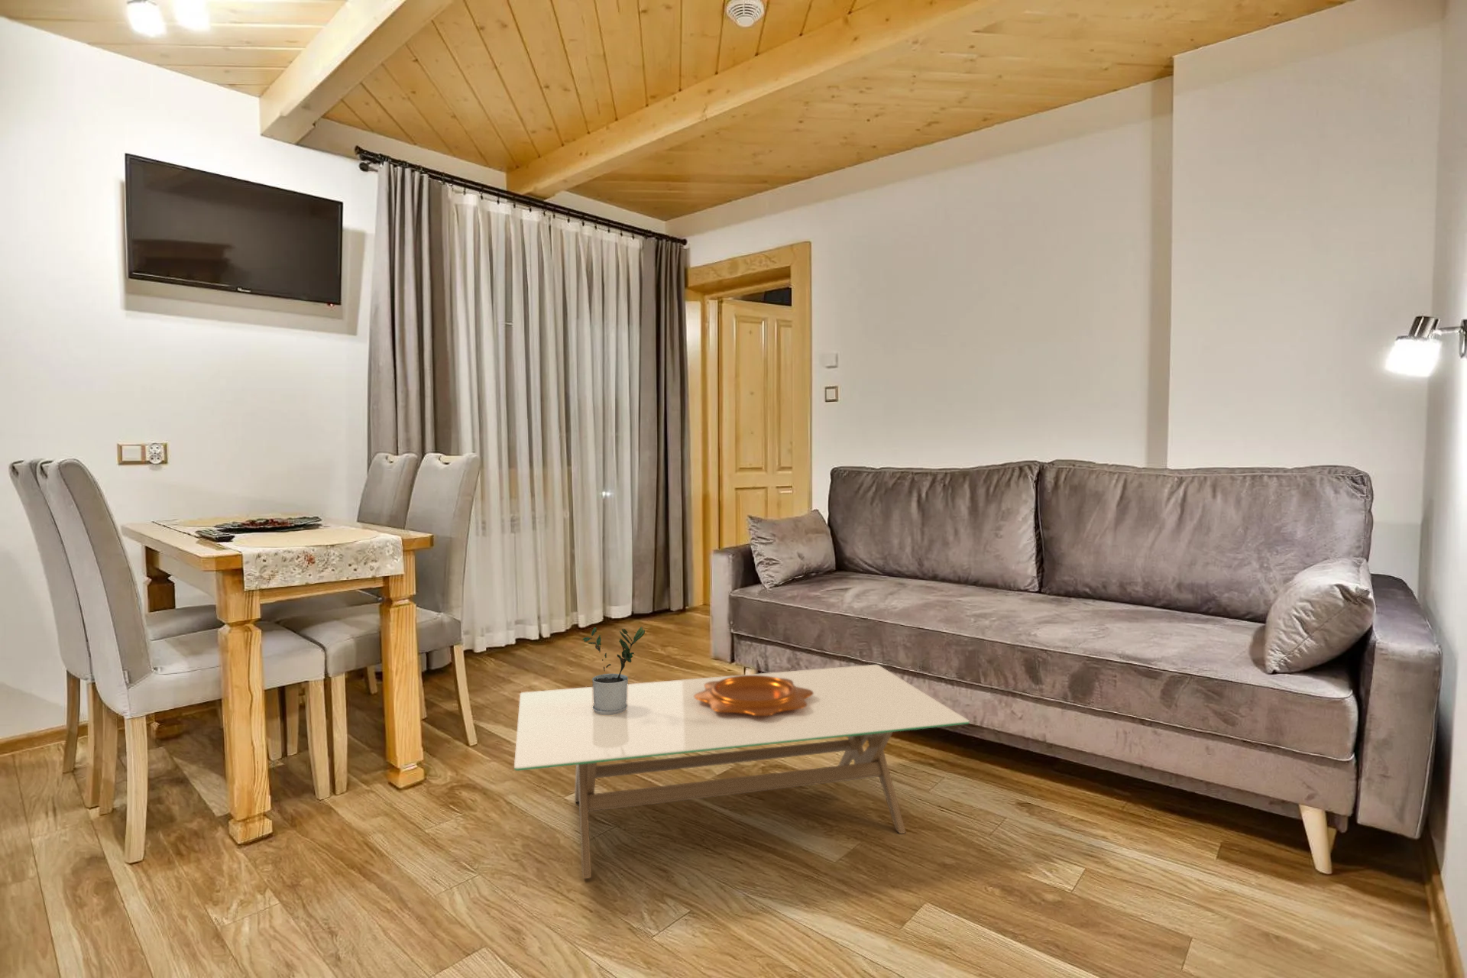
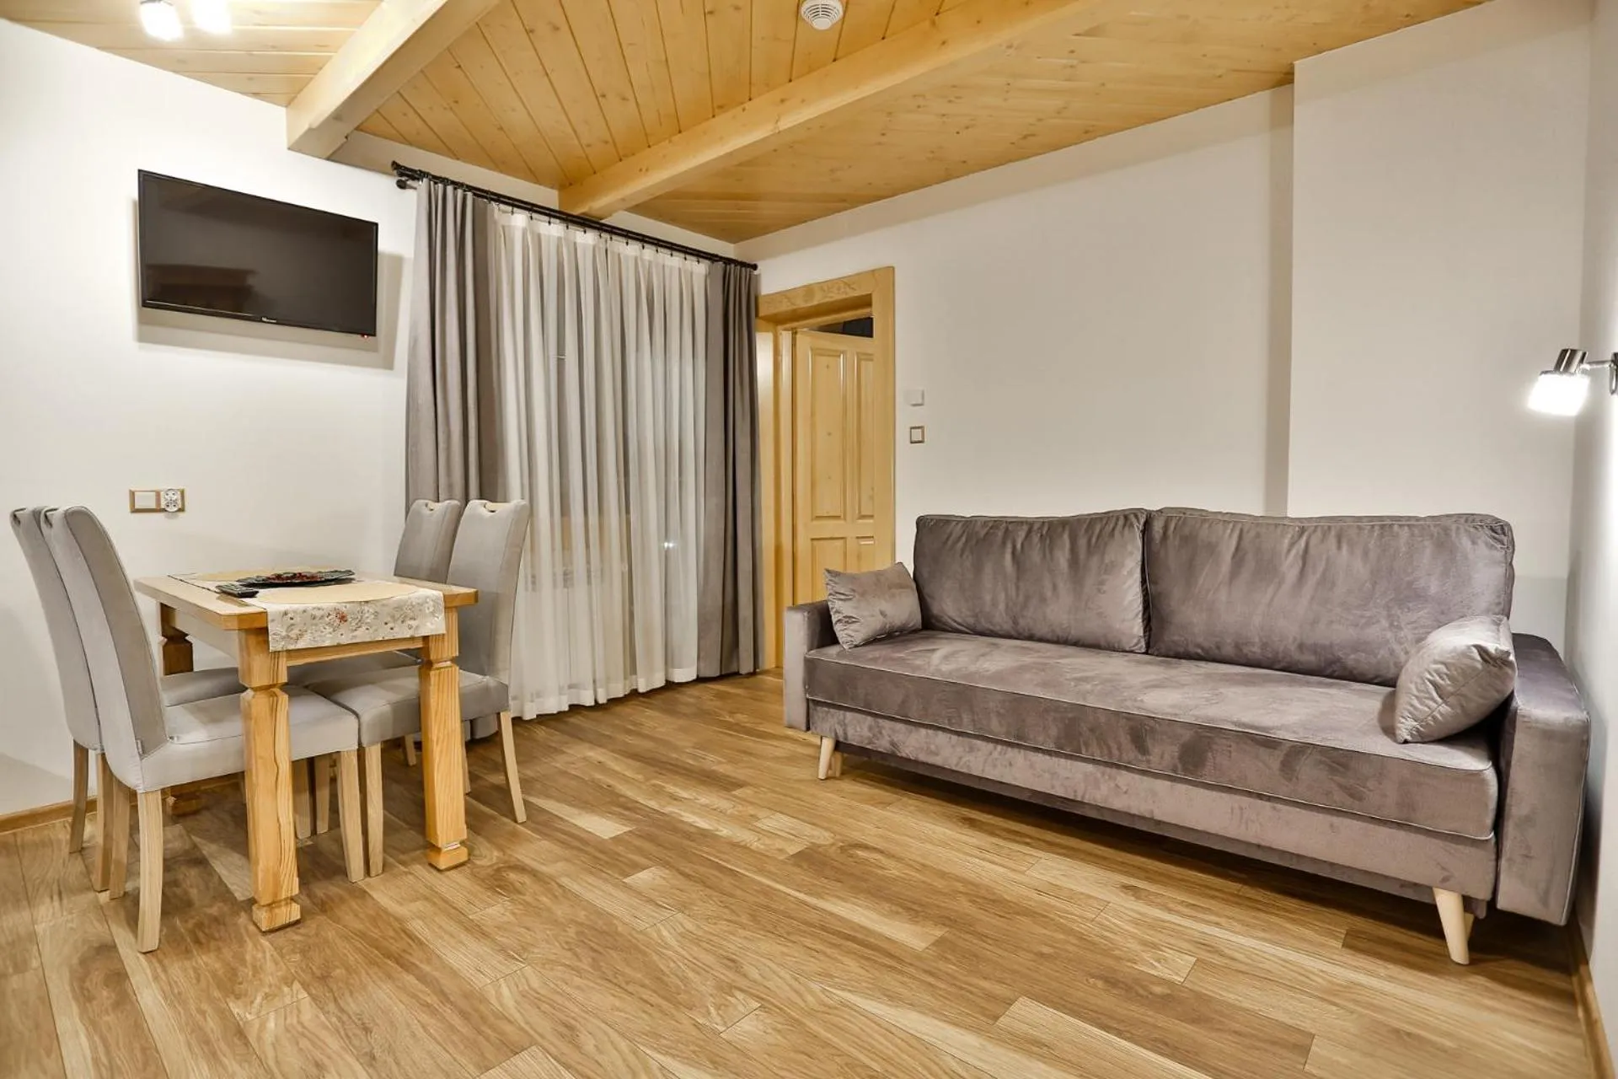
- decorative bowl (754, 693)
- coffee table (732, 760)
- potted plant (610, 665)
